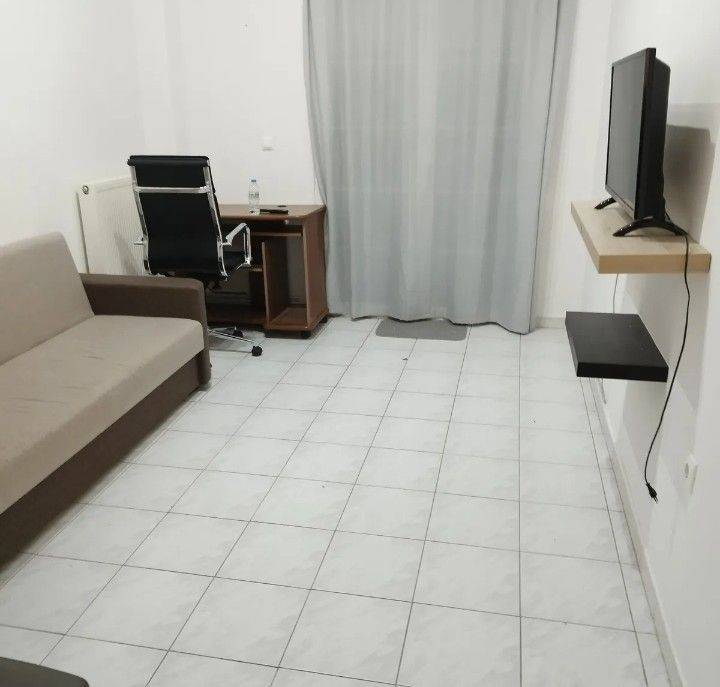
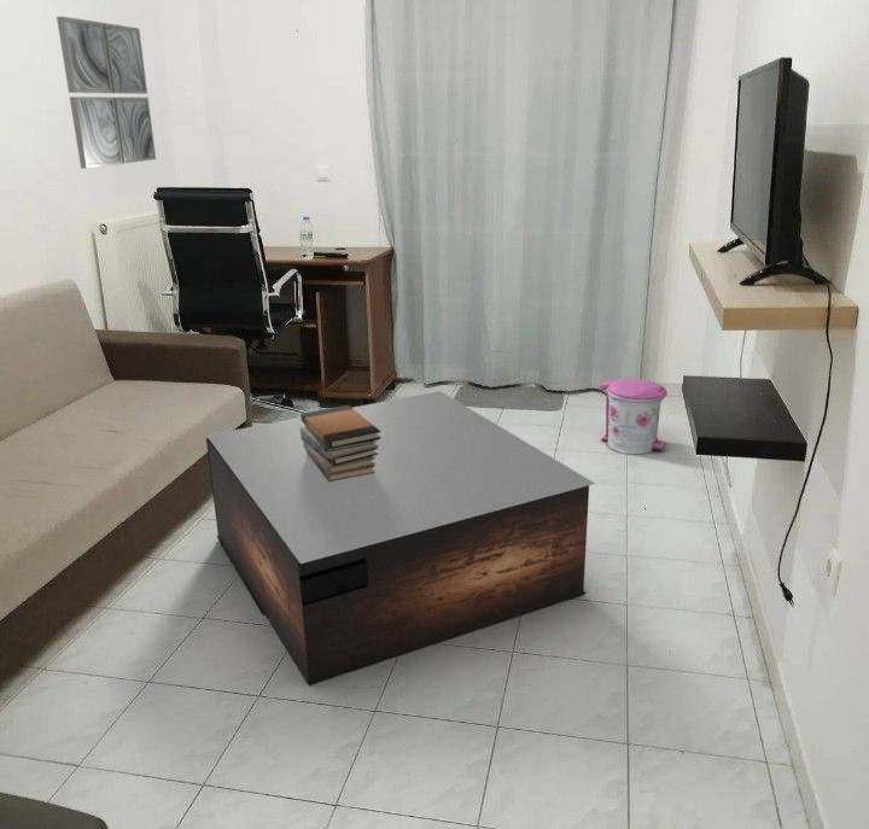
+ wall art (111, 97)
+ coffee table (387, 512)
+ trash can (632, 414)
+ book stack (339, 440)
